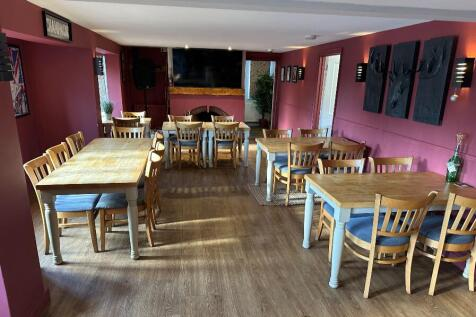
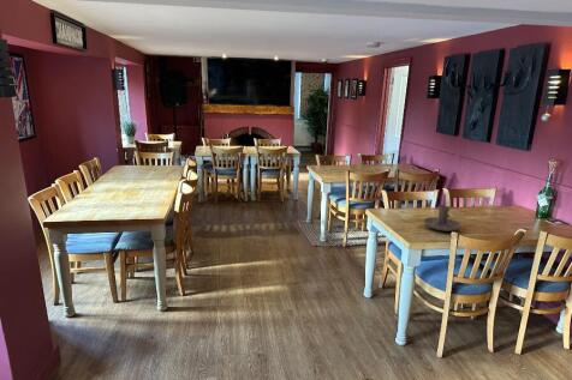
+ candle holder (442, 216)
